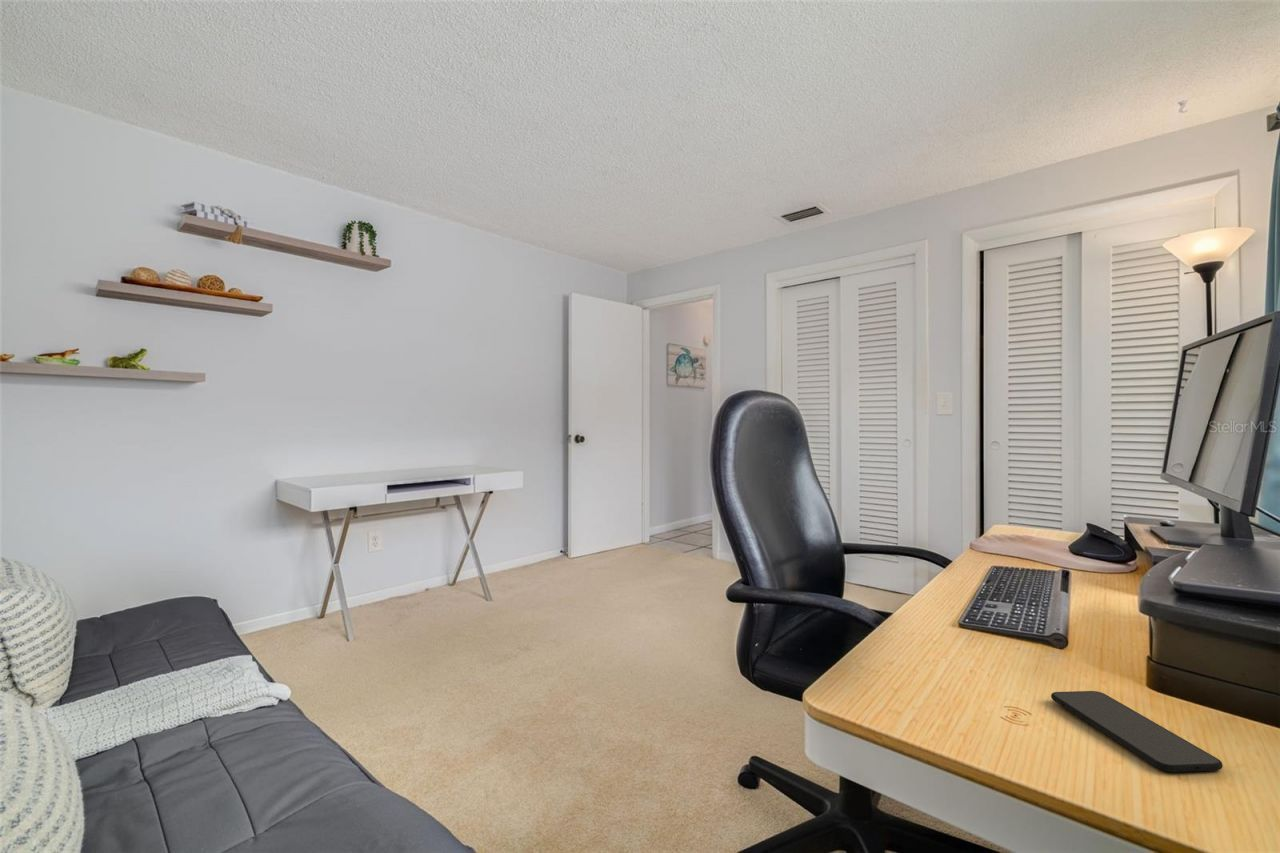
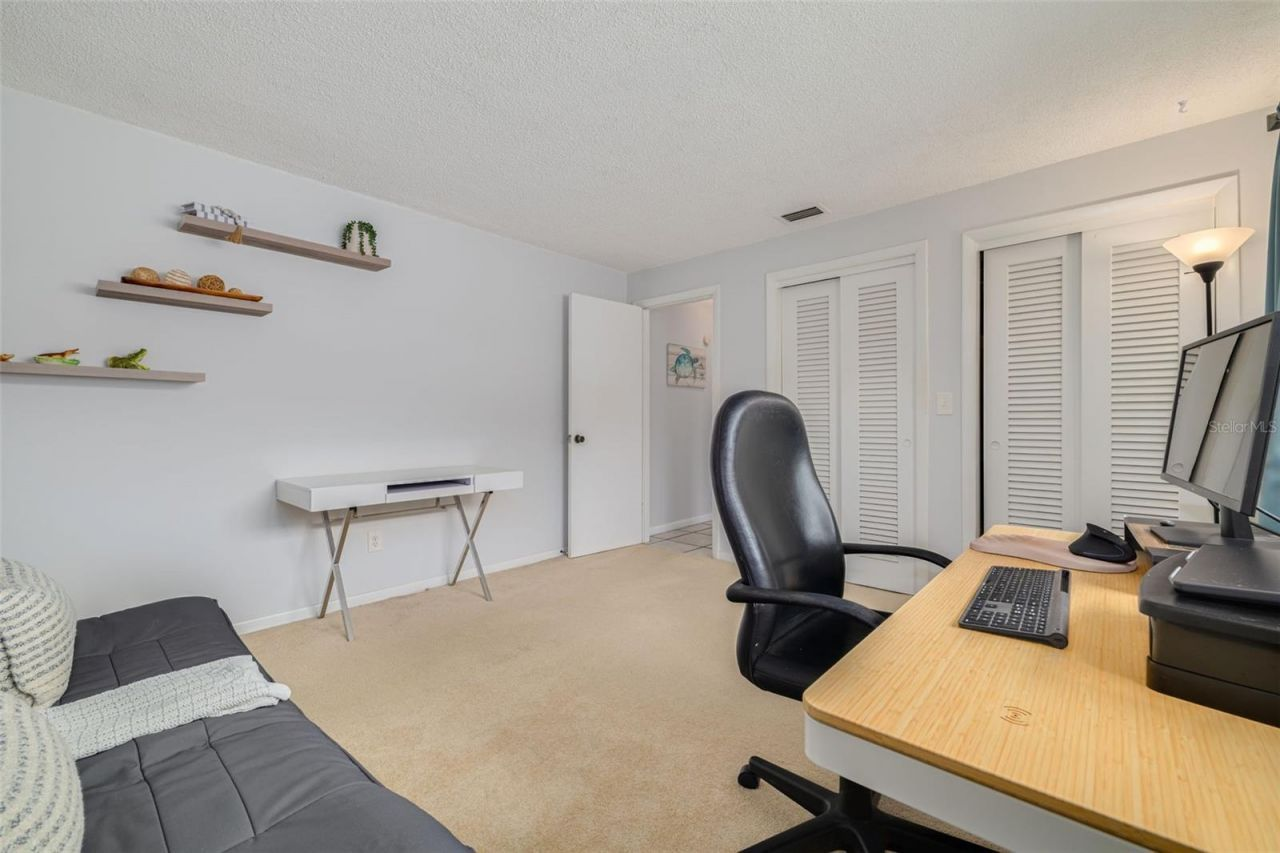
- smartphone (1127, 726)
